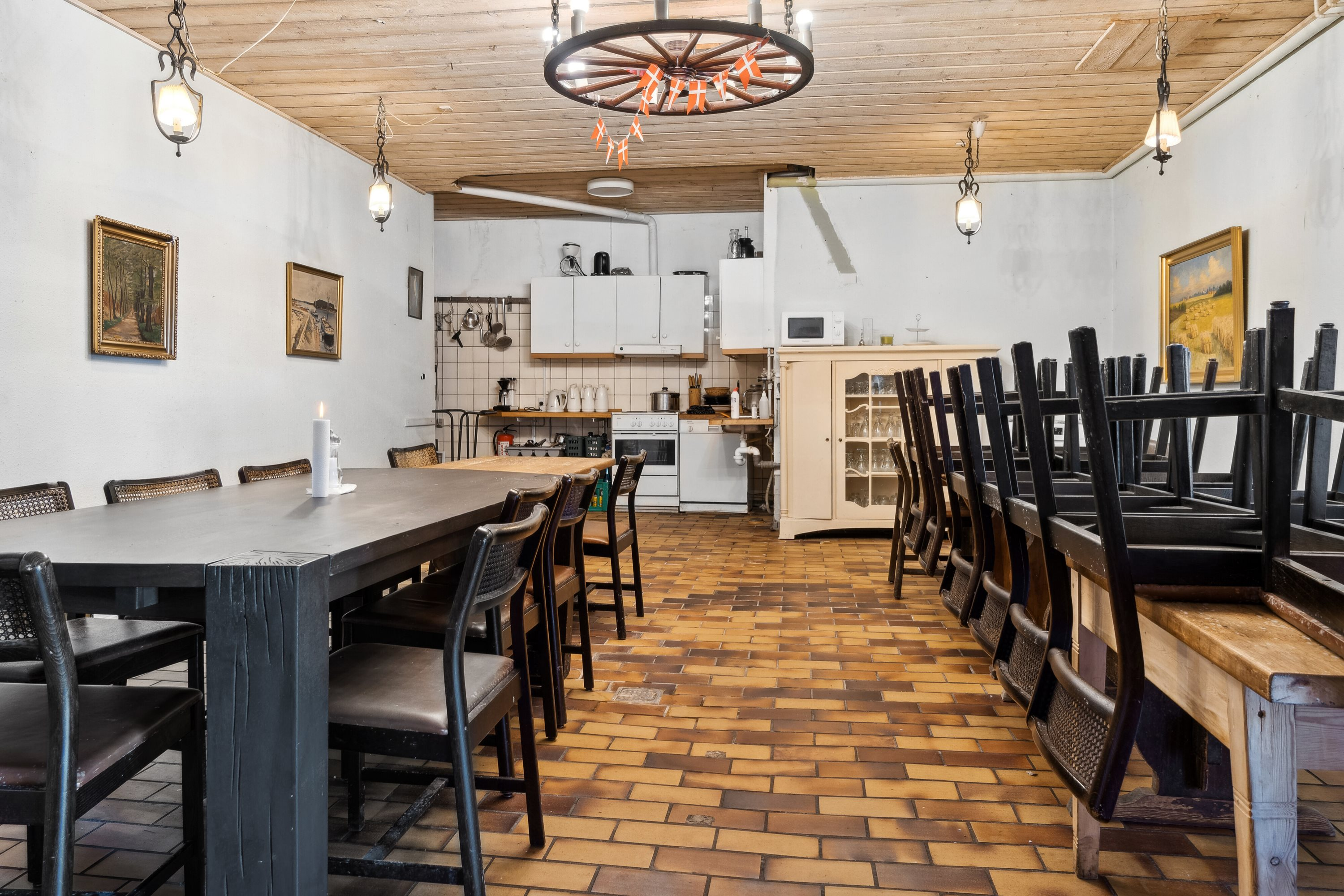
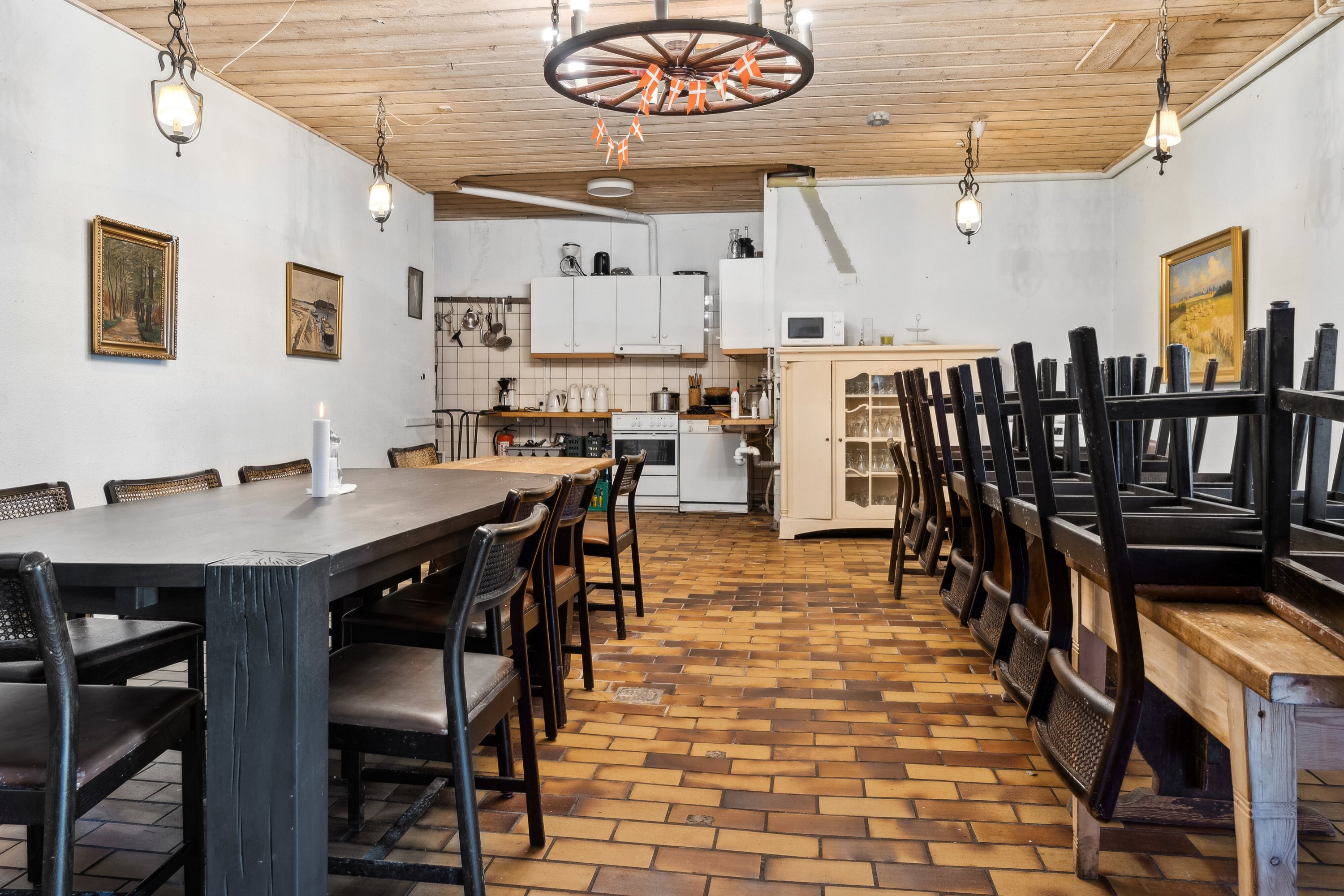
+ smoke detector (878, 118)
